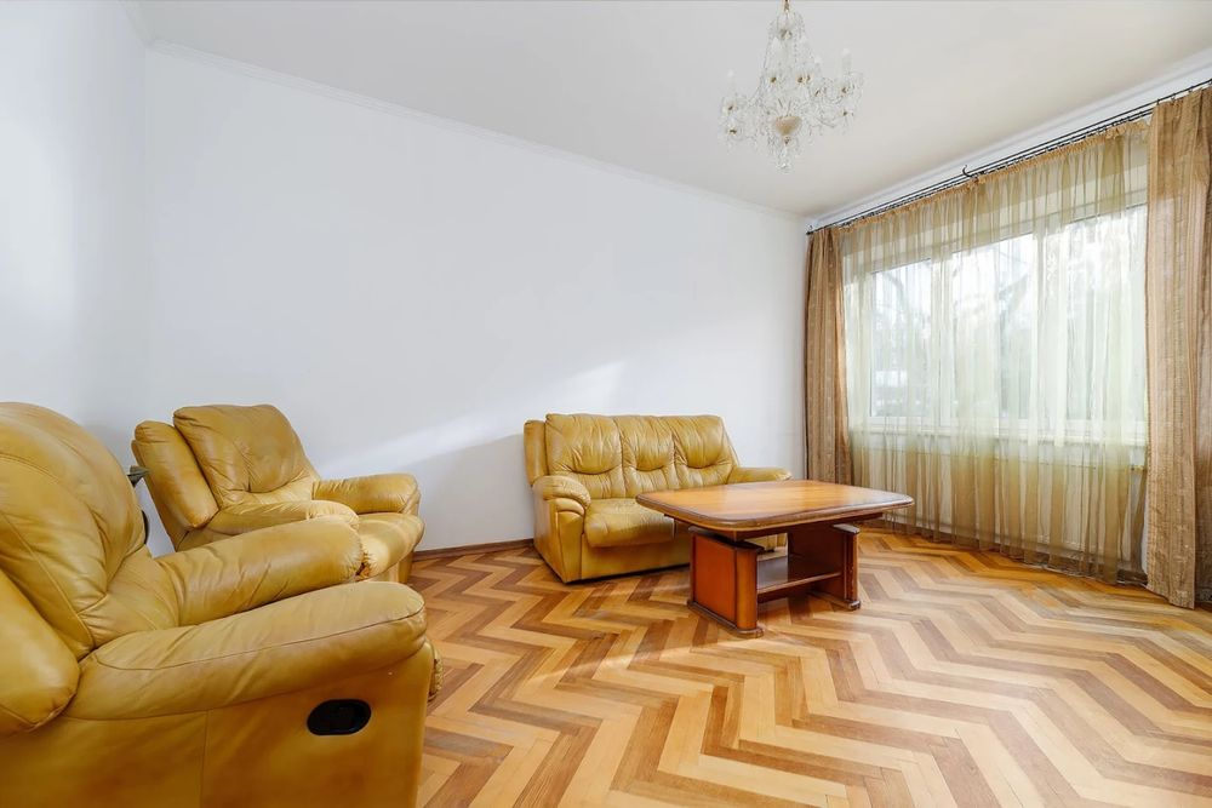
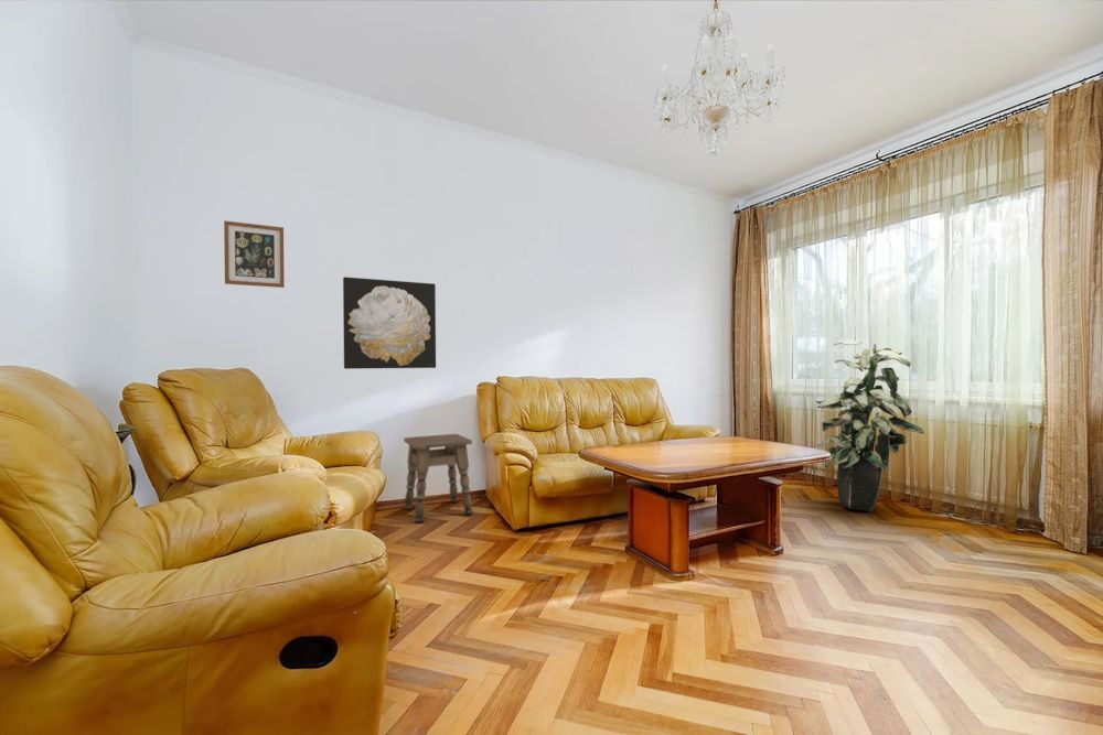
+ wall art (390, 324)
+ side table (438, 465)
+ indoor plant (860, 423)
+ wall art (255, 255)
